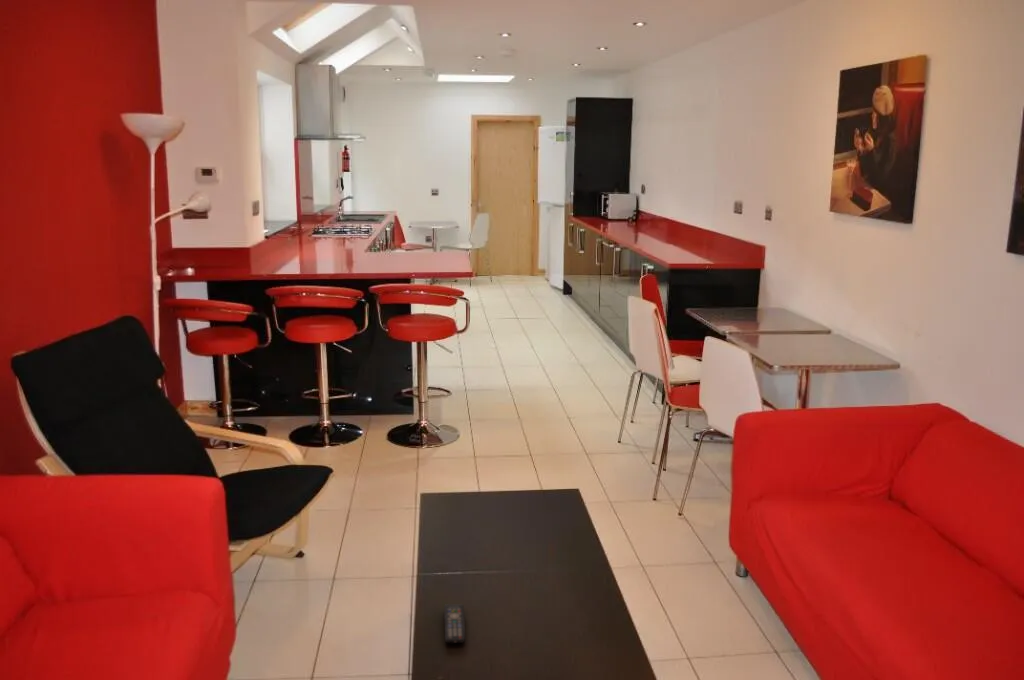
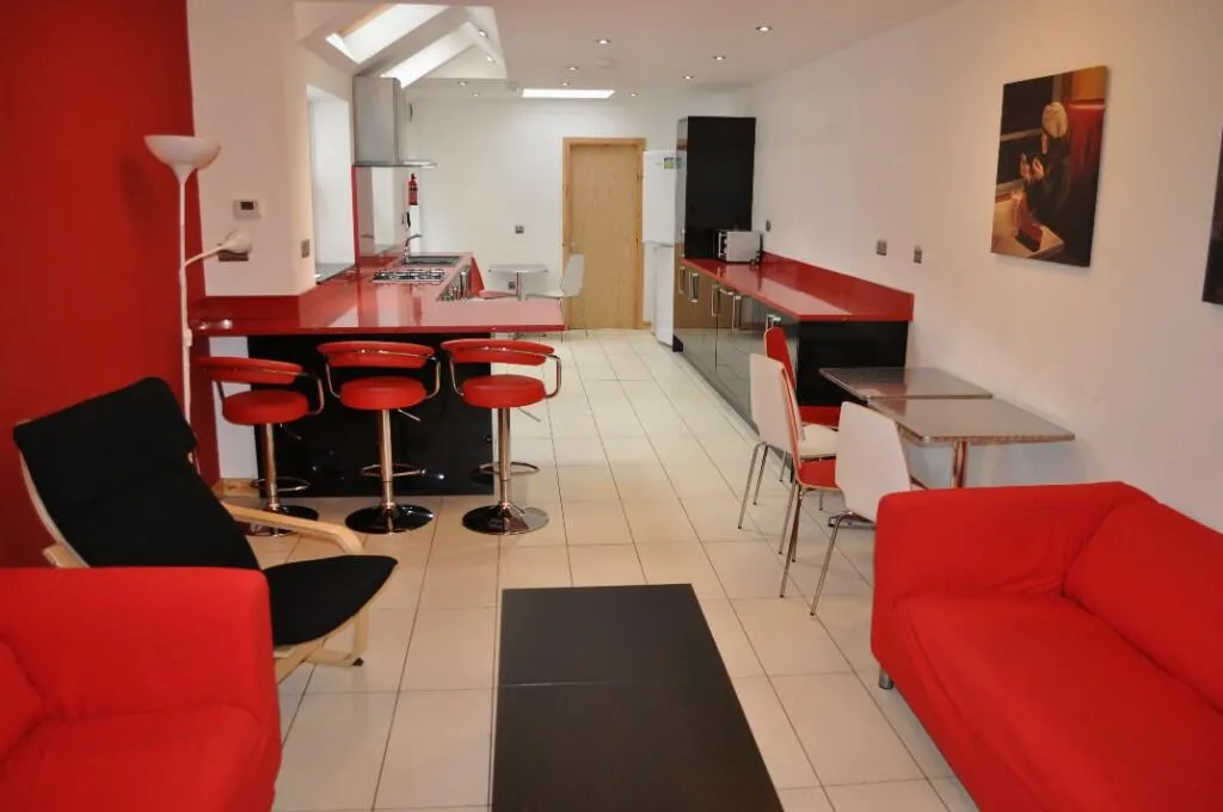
- remote control (454, 622)
